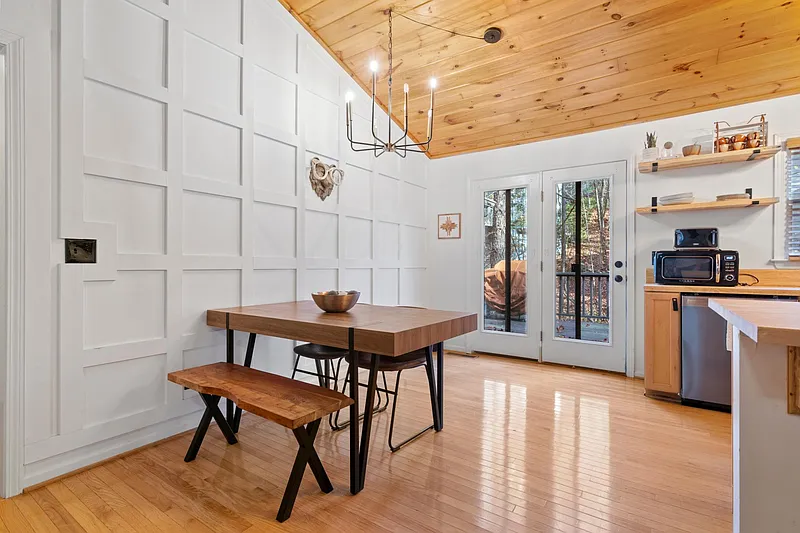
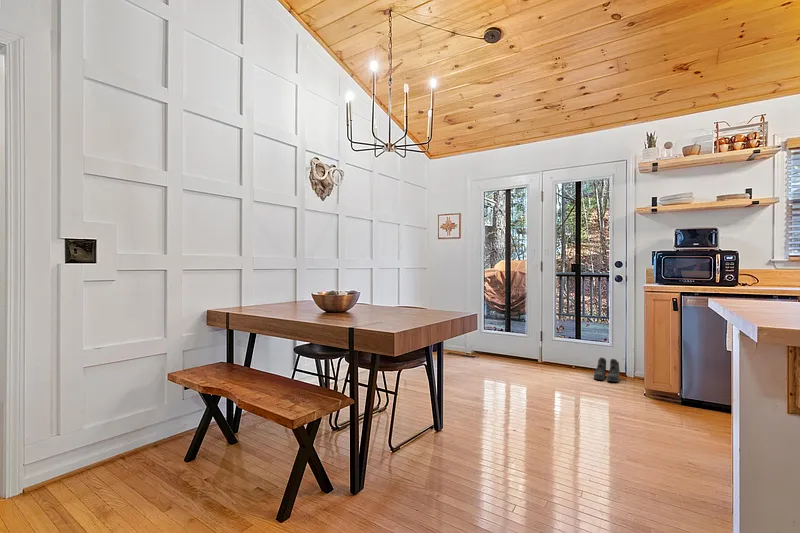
+ boots (605, 368)
